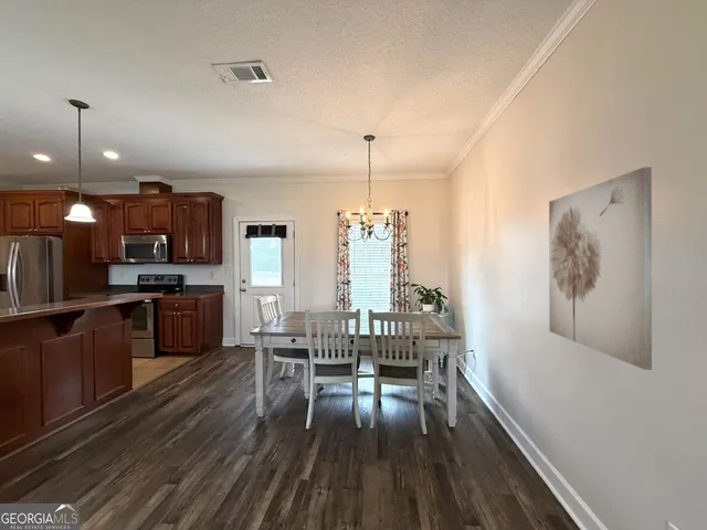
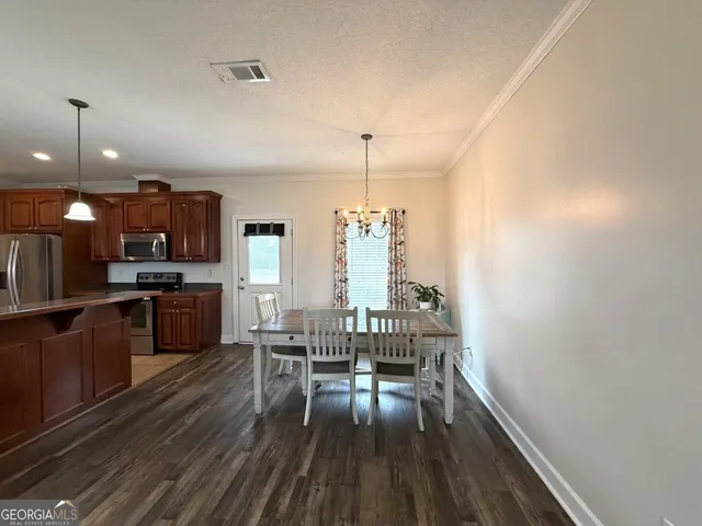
- wall art (589, 267)
